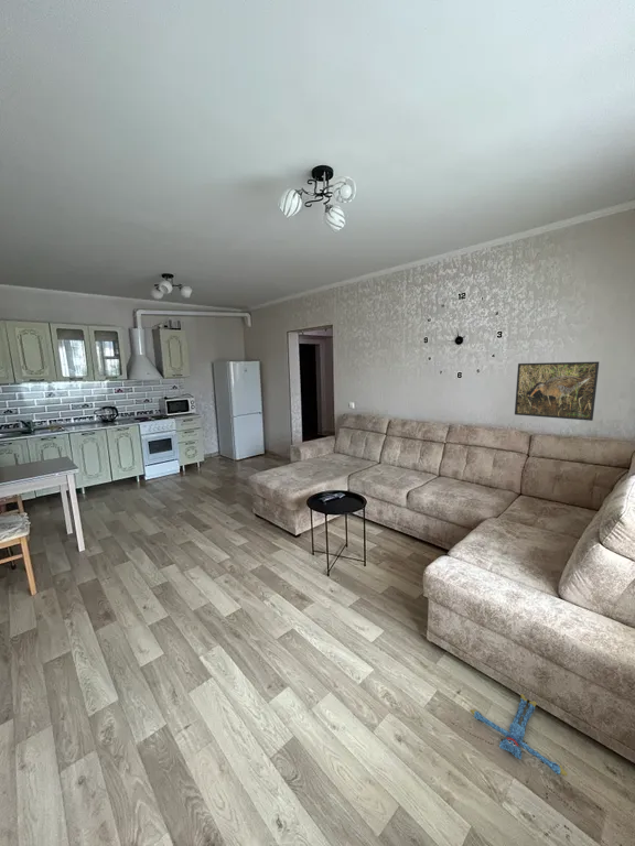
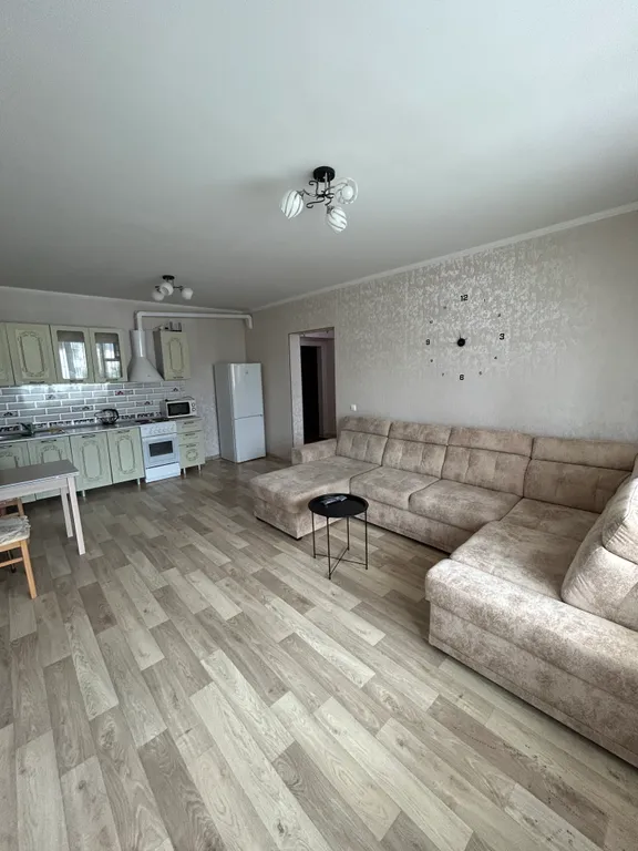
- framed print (553, 390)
- plush toy (518, 724)
